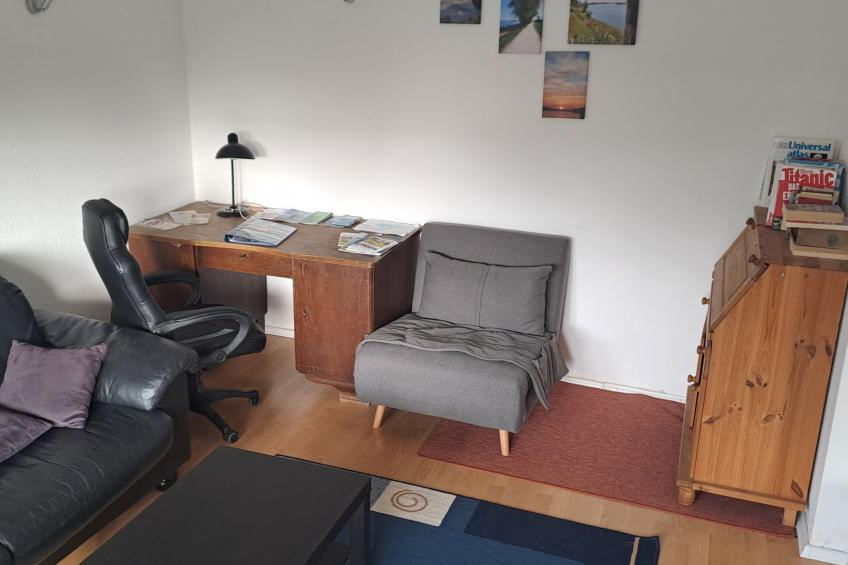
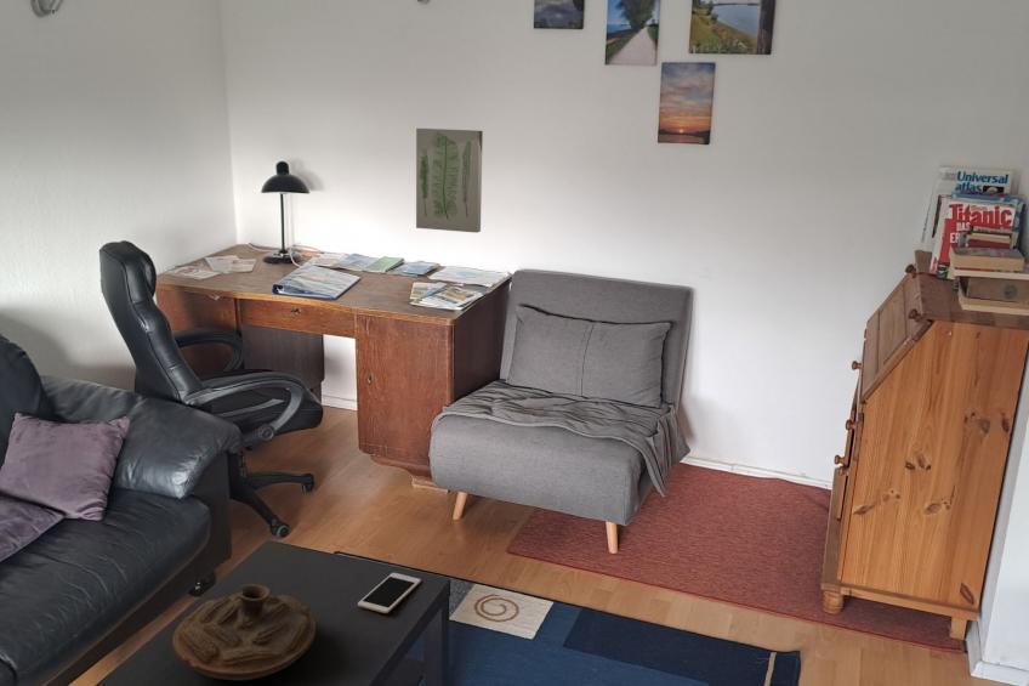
+ decorative bowl (245, 625)
+ cell phone (390, 591)
+ wall art (448, 180)
